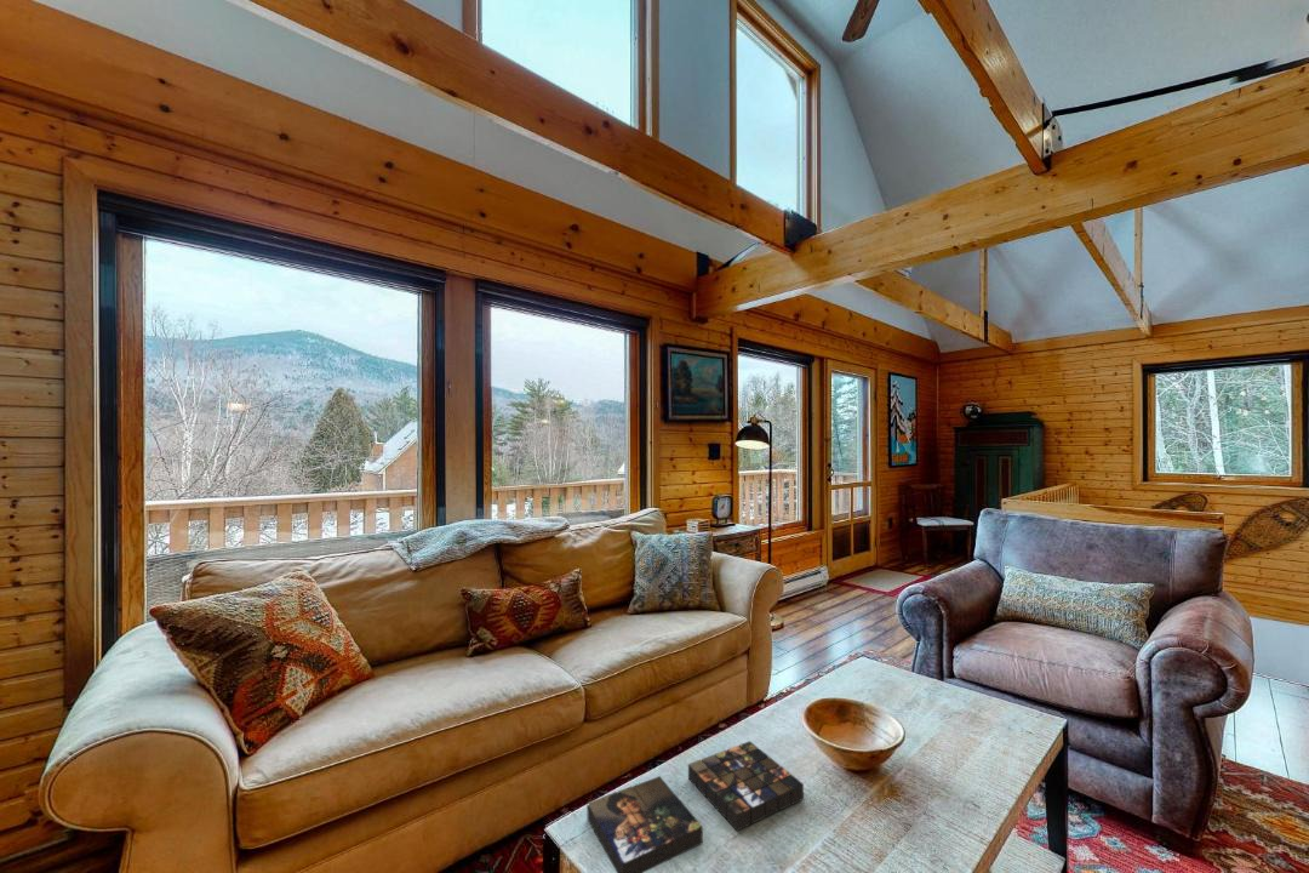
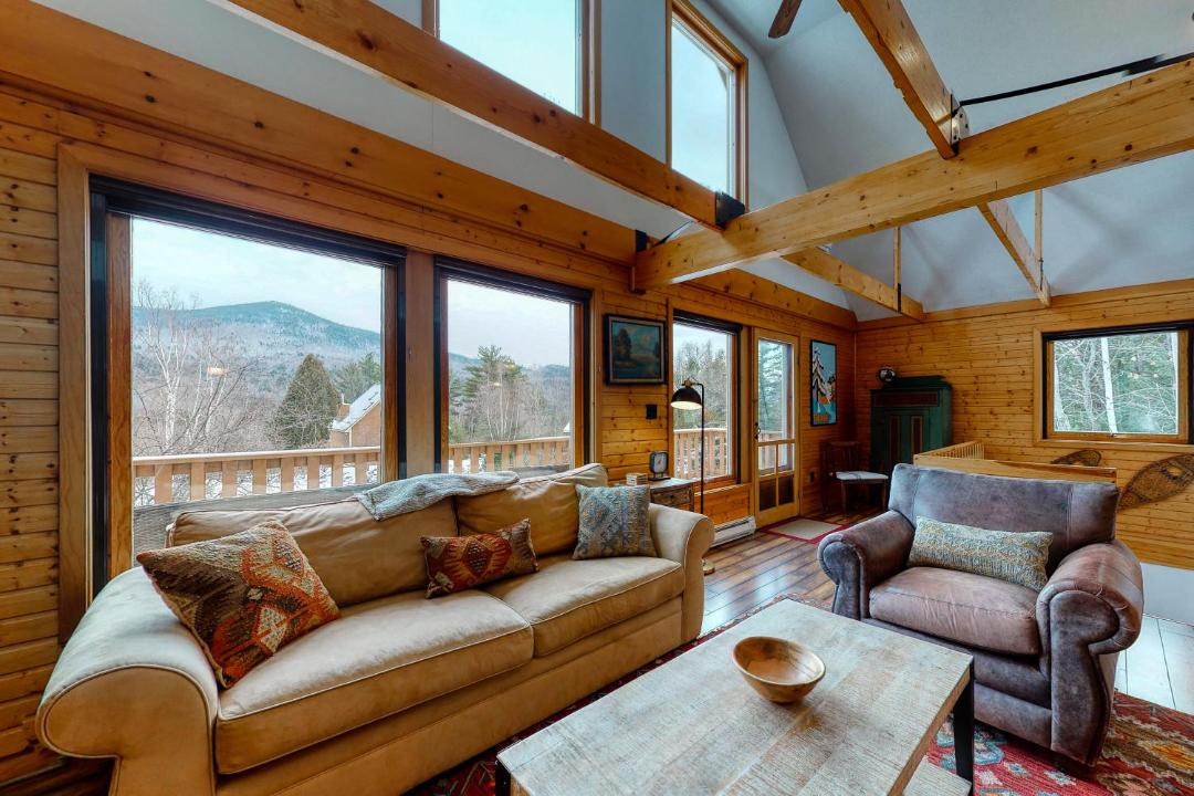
- board game (703, 794)
